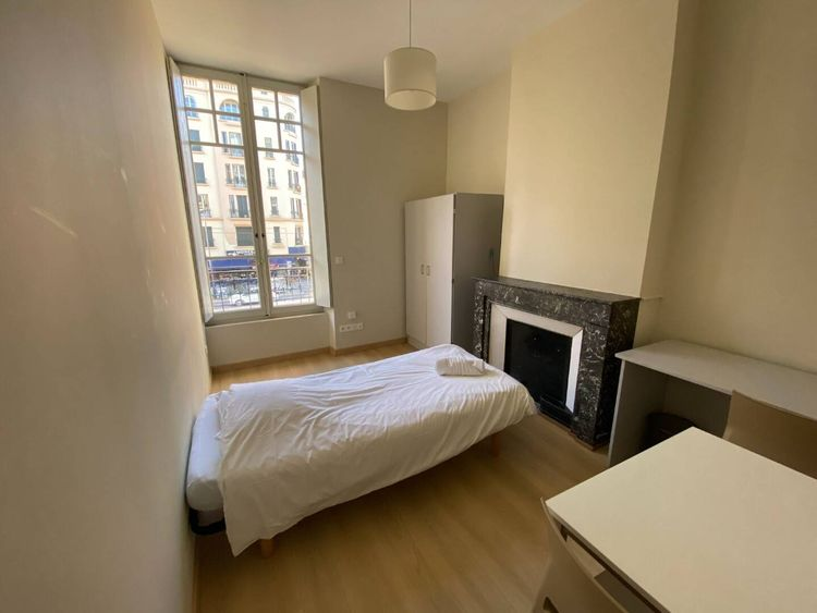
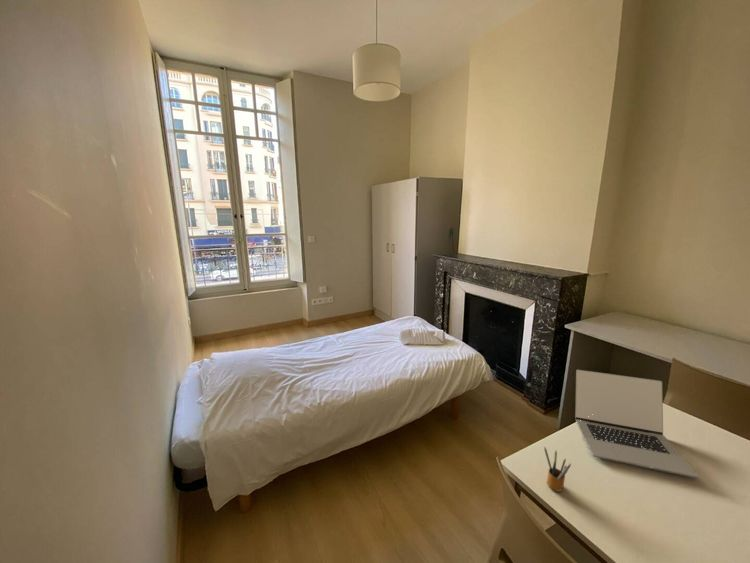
+ pencil box (555, 469)
+ laptop (629, 416)
